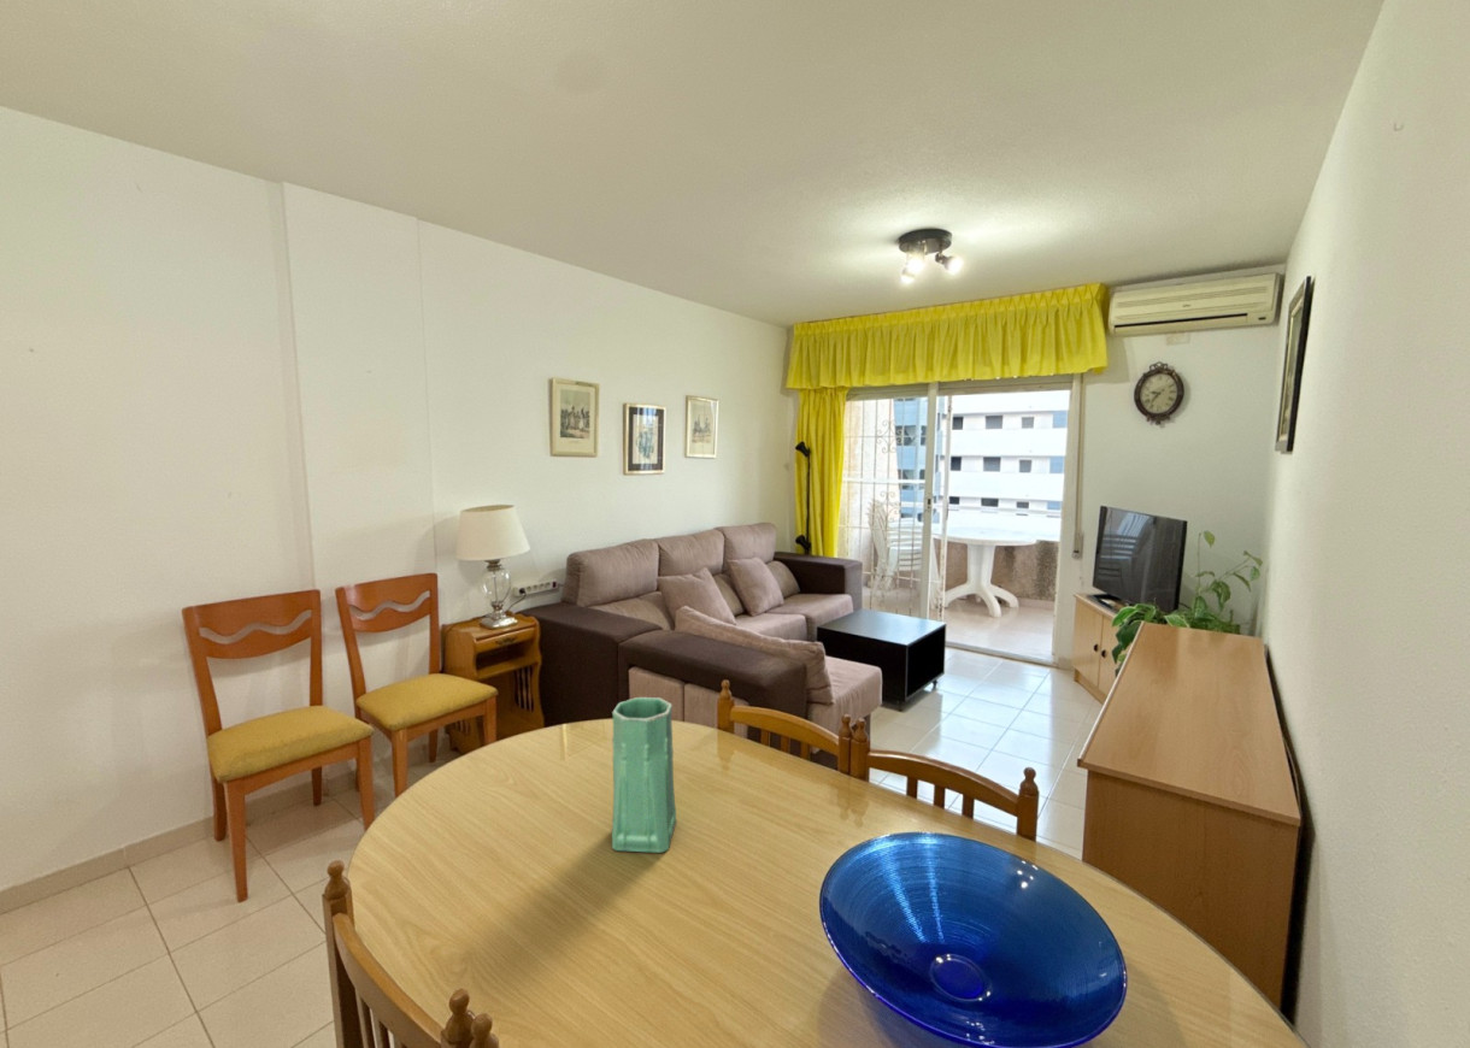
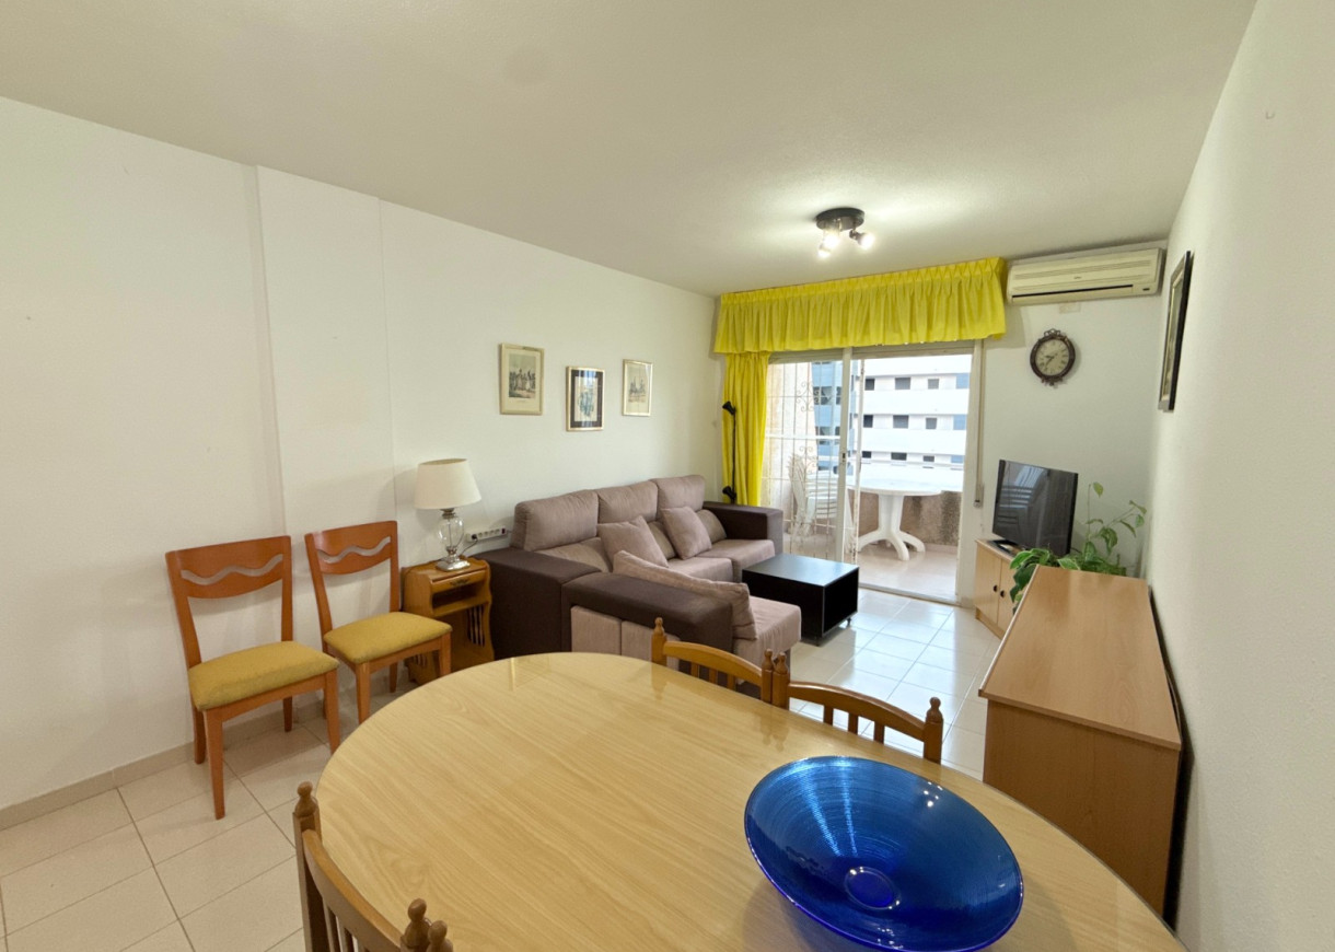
- vase (643, 771)
